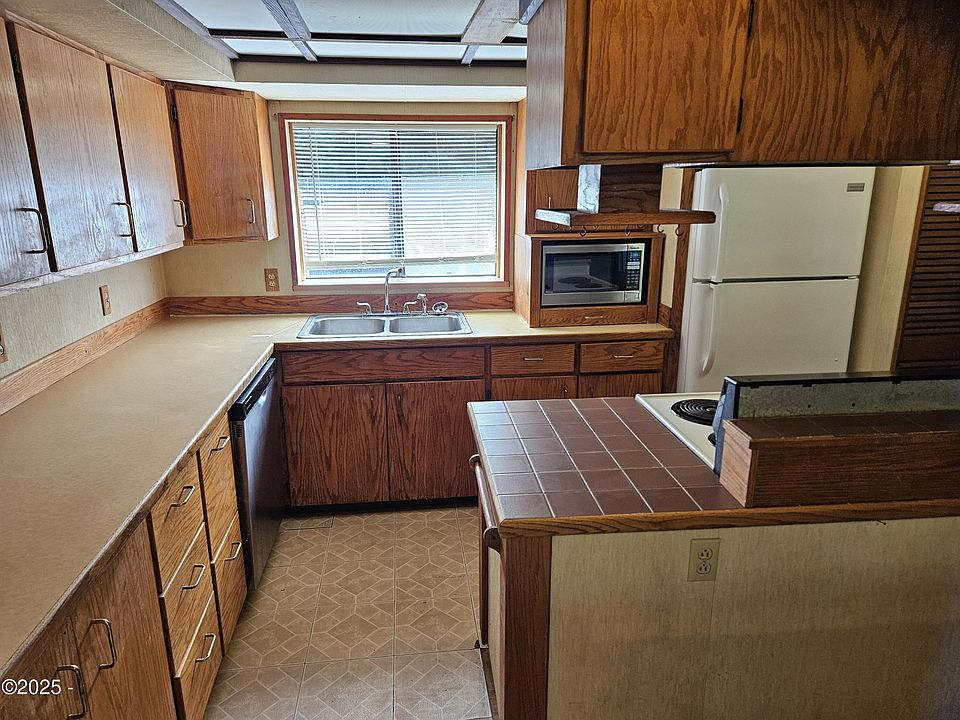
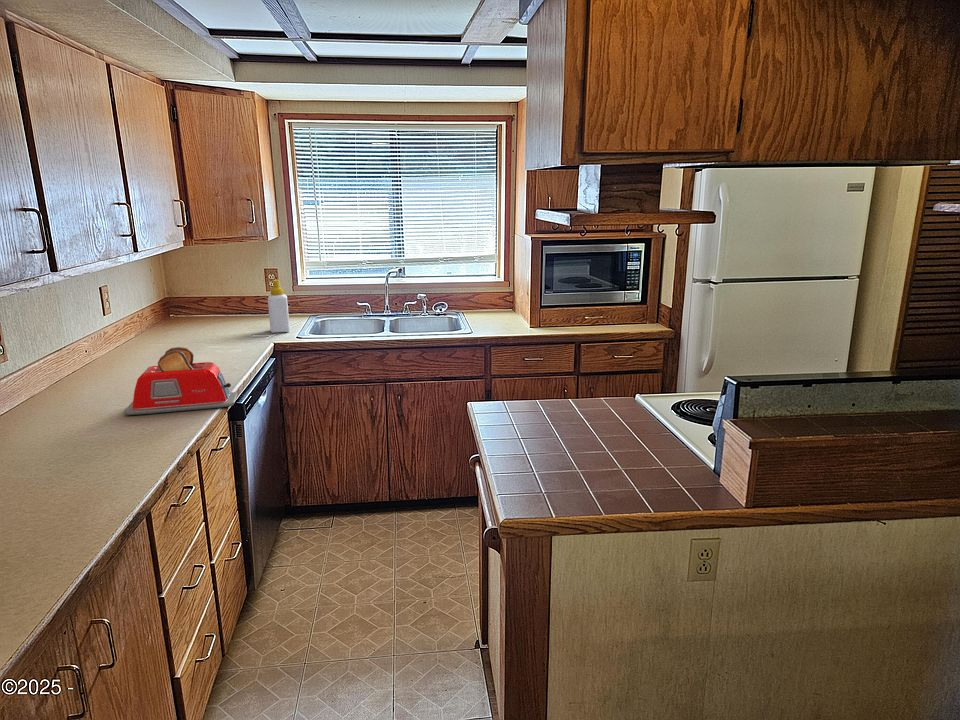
+ toaster (179, 377)
+ soap bottle (278, 305)
